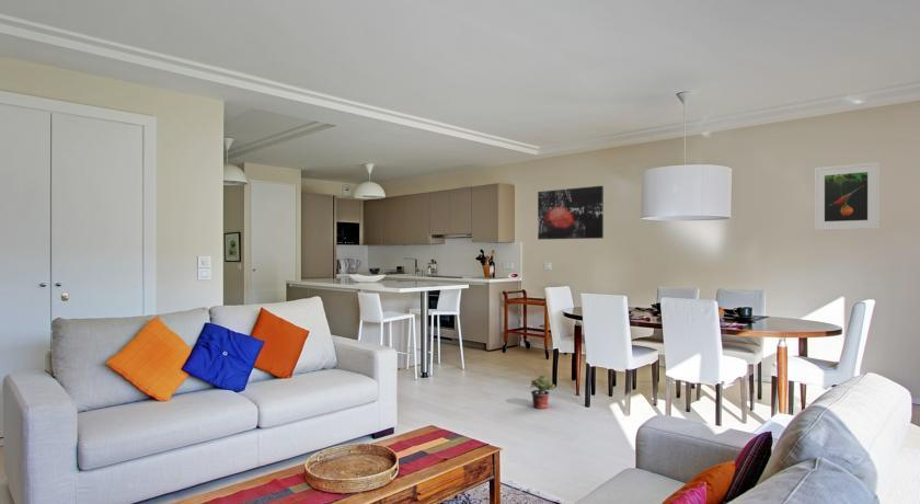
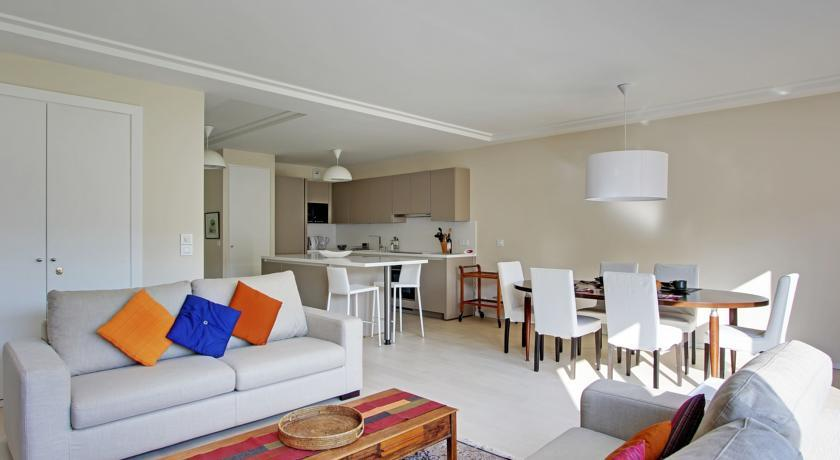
- wall art (568, 214)
- potted plant (542, 390)
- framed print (846, 197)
